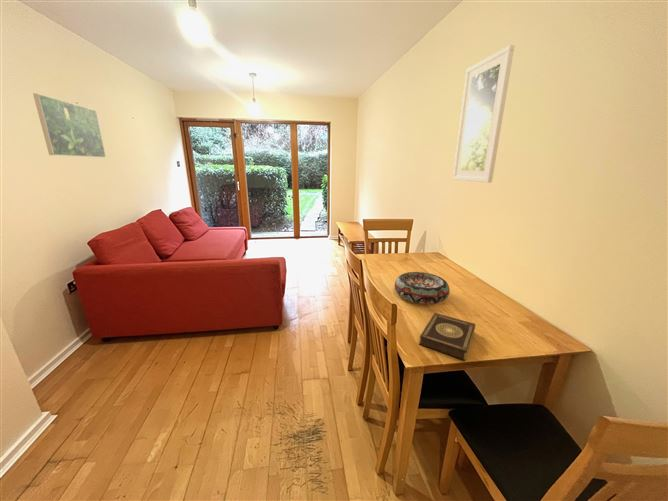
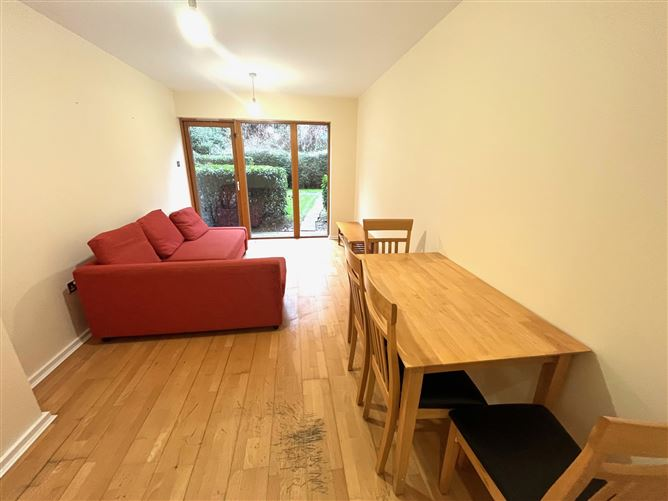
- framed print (75, 130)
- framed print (478, 123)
- decorative bowl (421, 287)
- book (448, 333)
